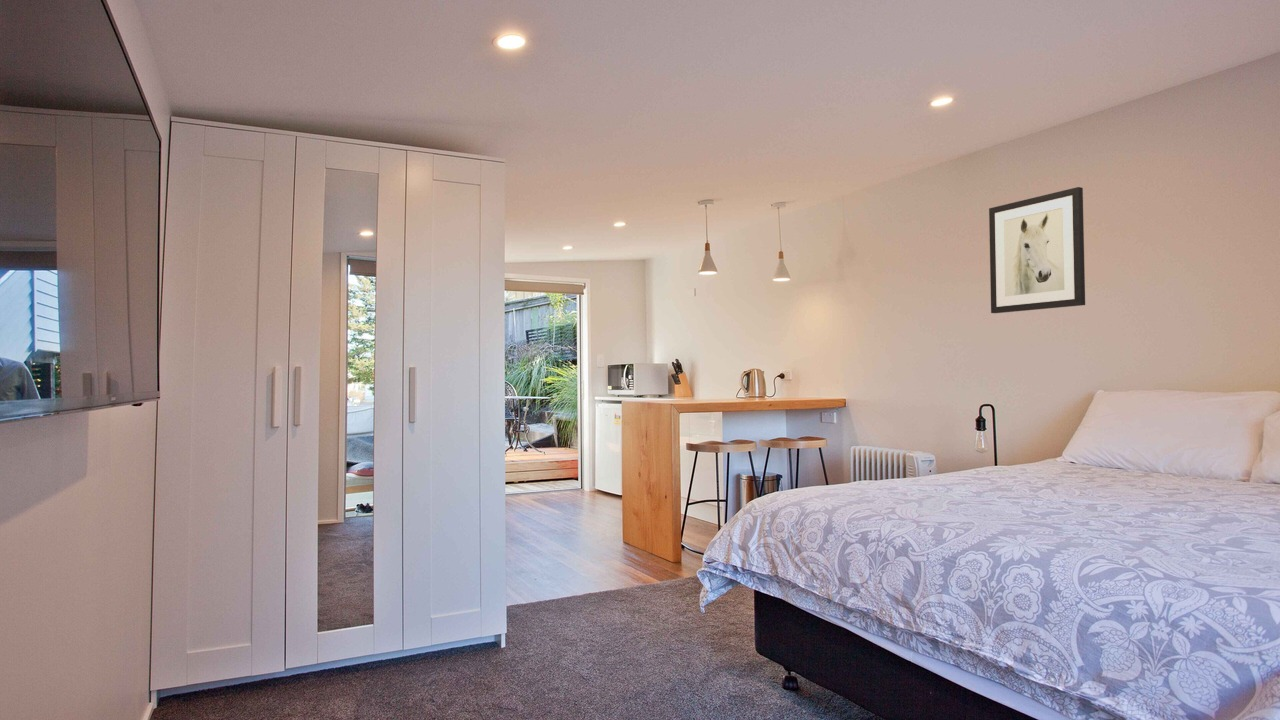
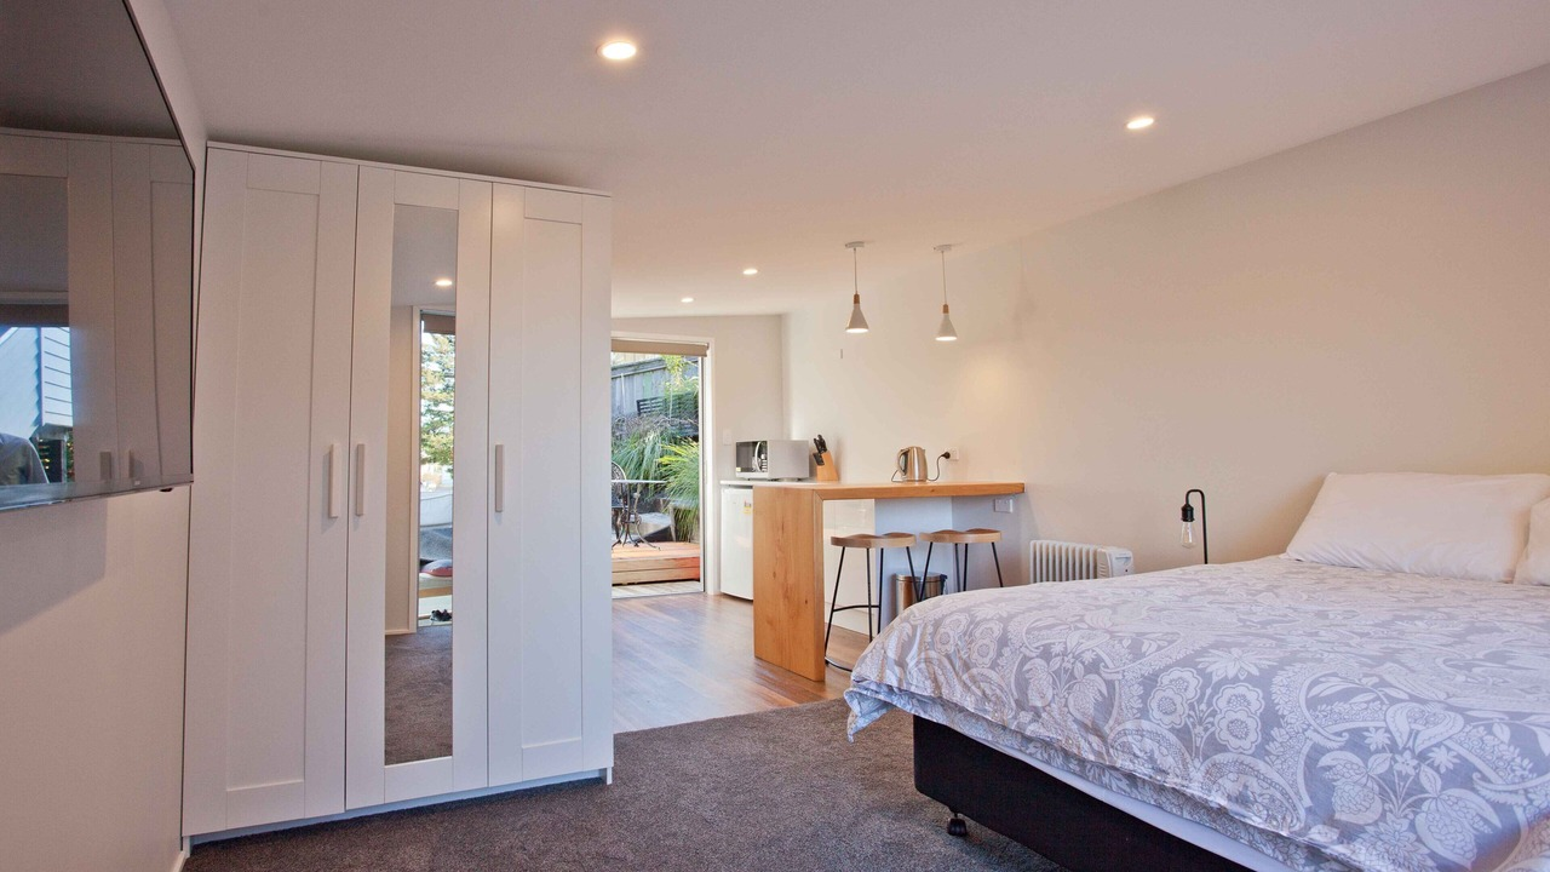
- wall art (1034, 253)
